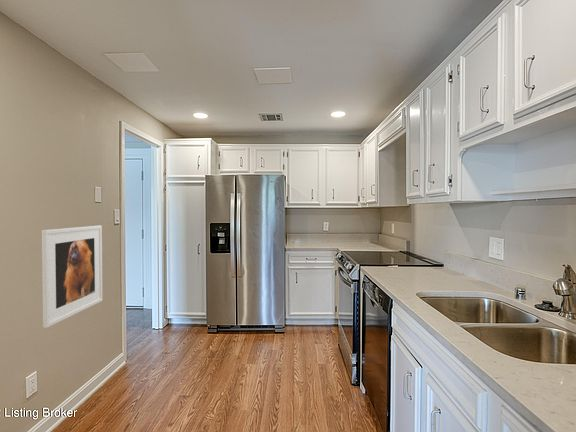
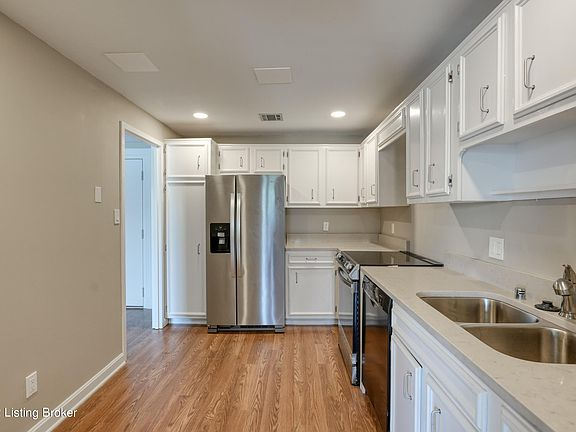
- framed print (76, 270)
